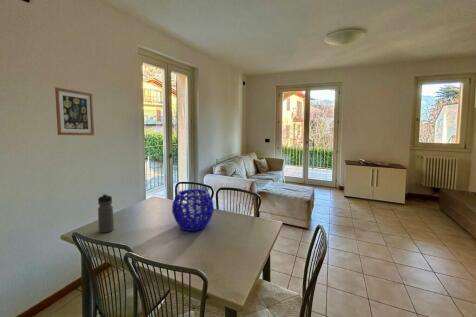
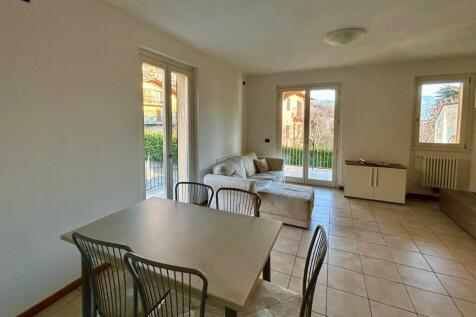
- water bottle (105, 212)
- decorative bowl (193, 209)
- wall art (76, 113)
